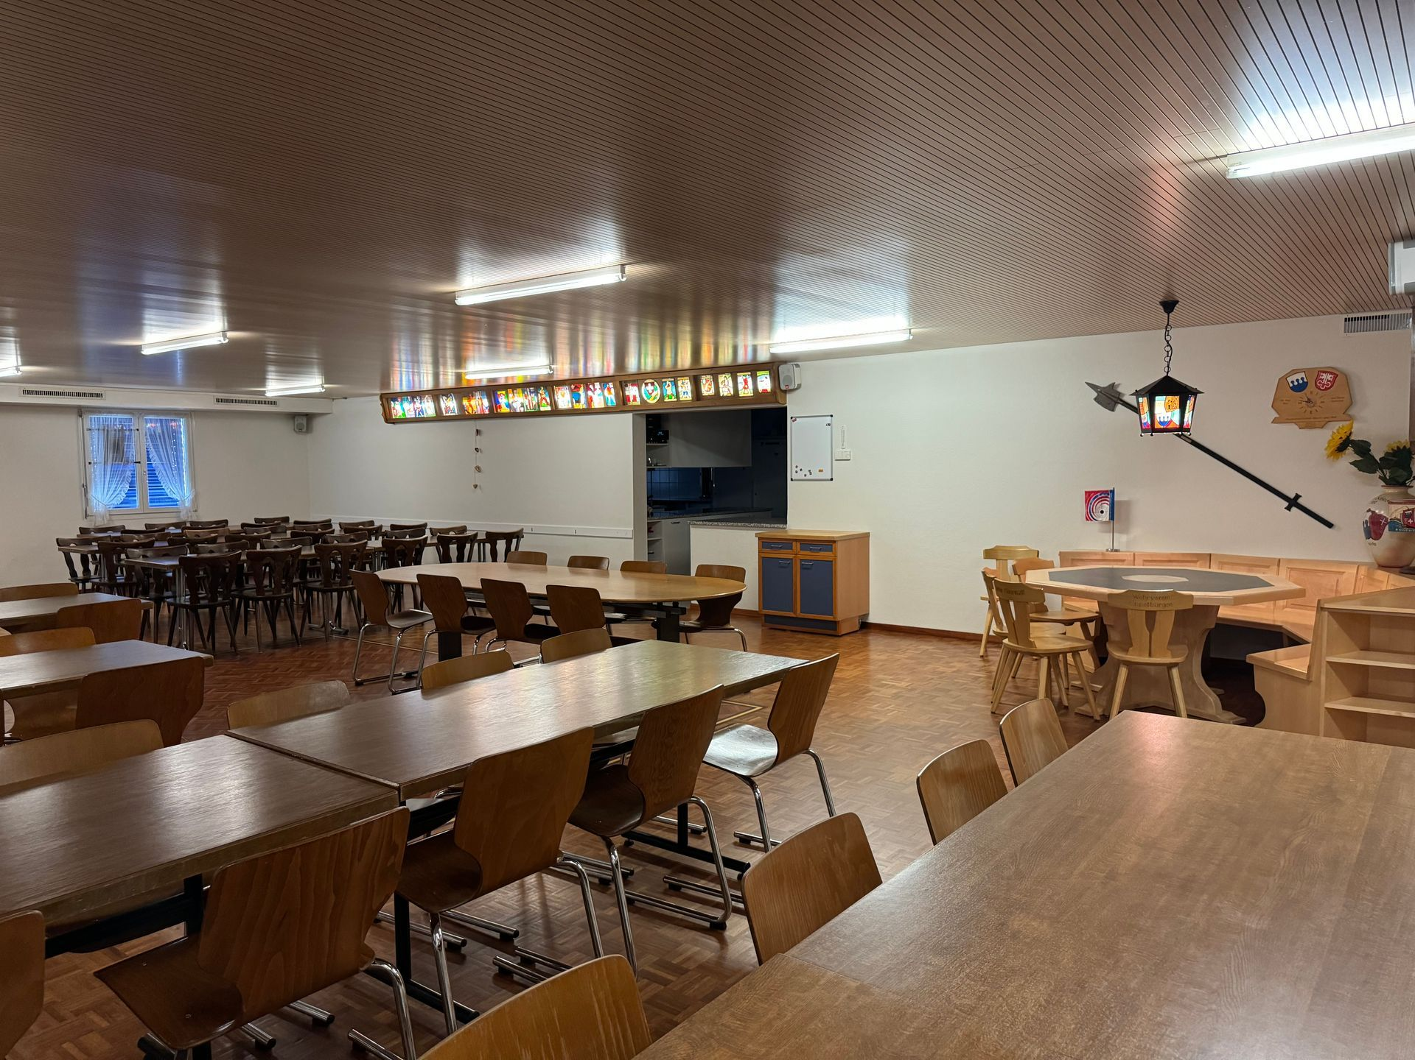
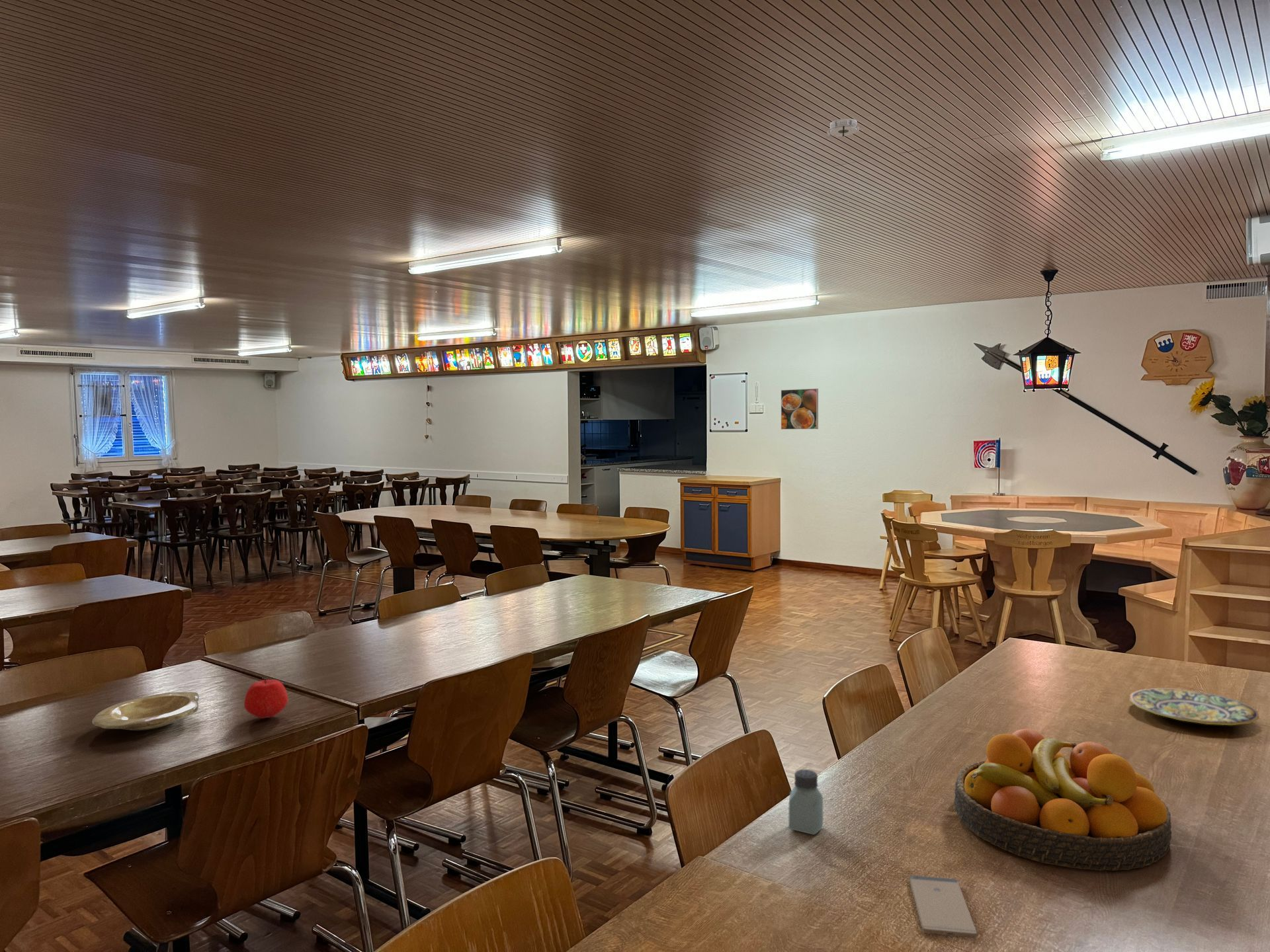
+ apple (266, 697)
+ fruit bowl (1058, 781)
+ plate (149, 714)
+ smoke detector (842, 128)
+ saltshaker (806, 801)
+ plate (1191, 710)
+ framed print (799, 409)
+ smartphone (941, 904)
